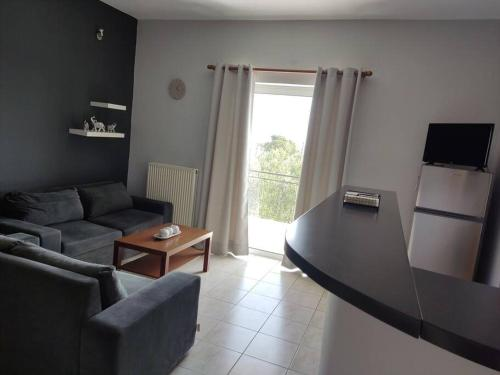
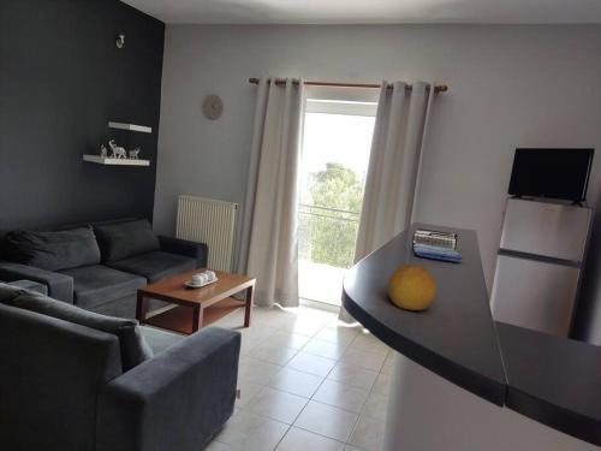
+ fruit (412, 285)
+ dish towel (436, 251)
